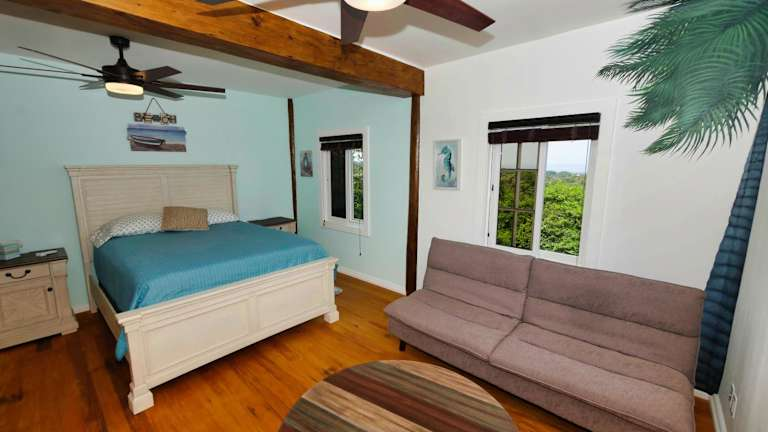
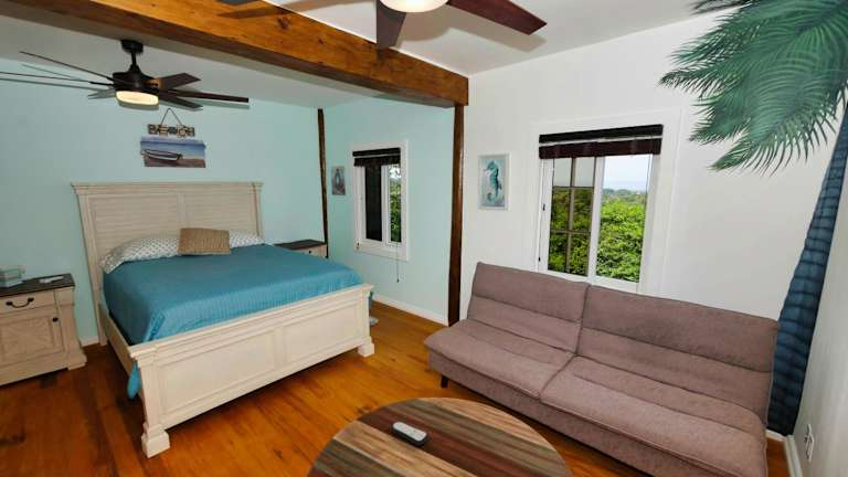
+ remote control (409, 432)
